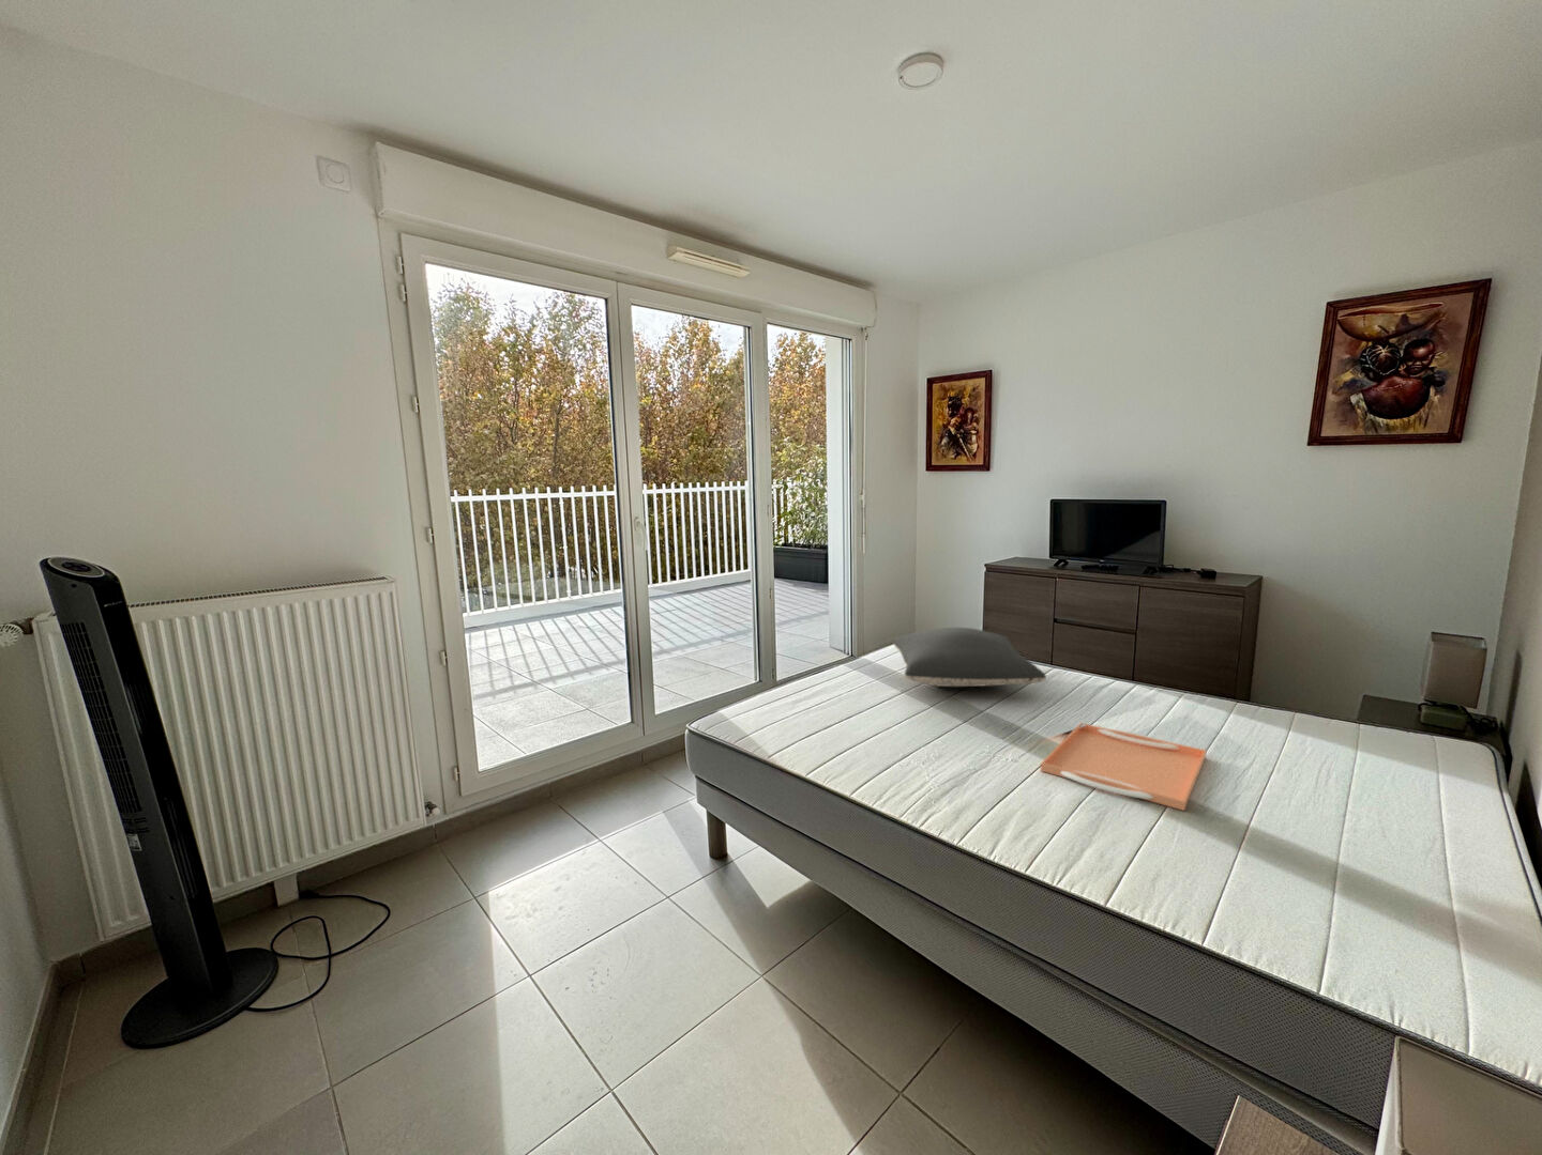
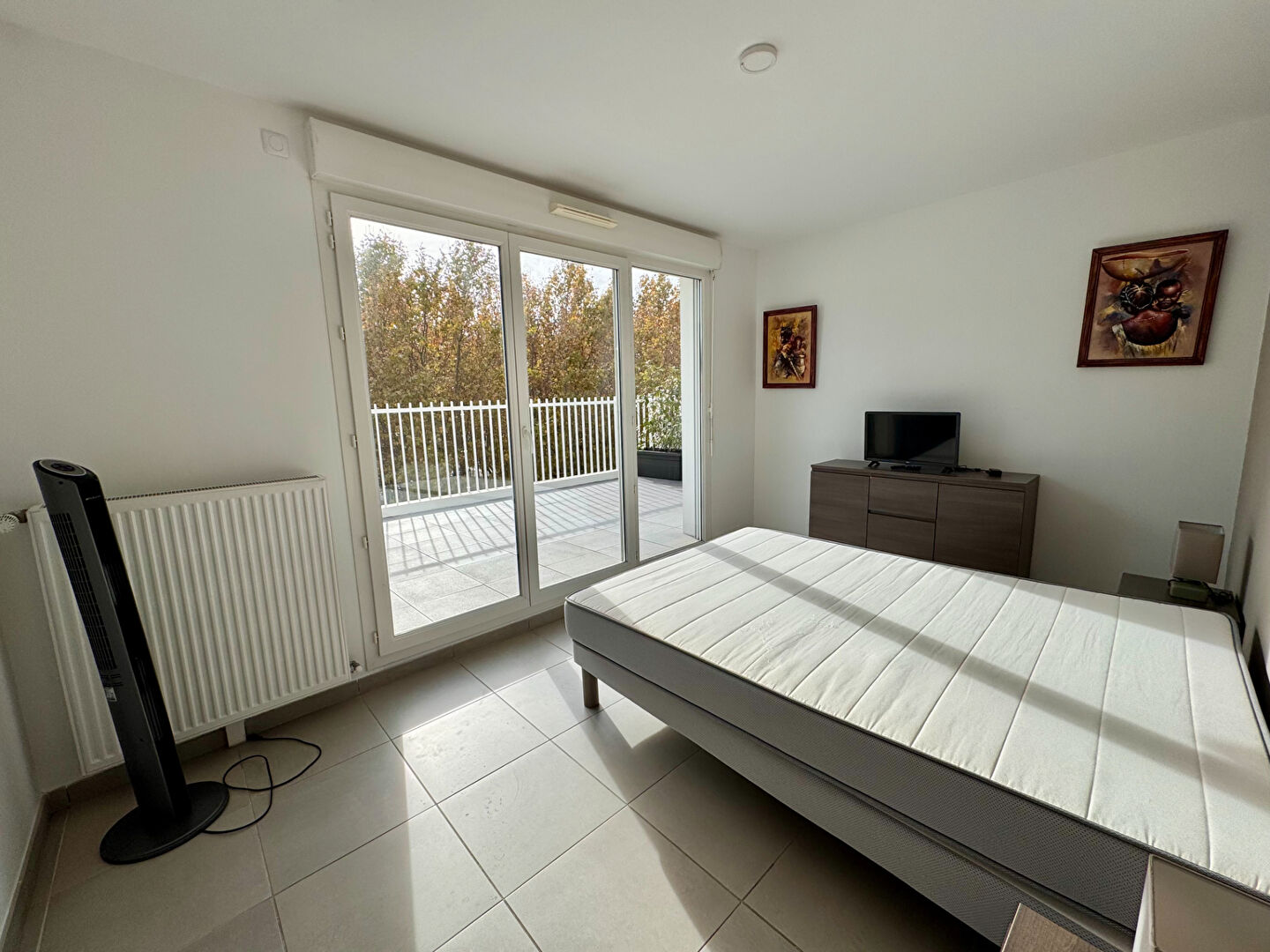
- serving tray (1124, 759)
- pillow (962, 658)
